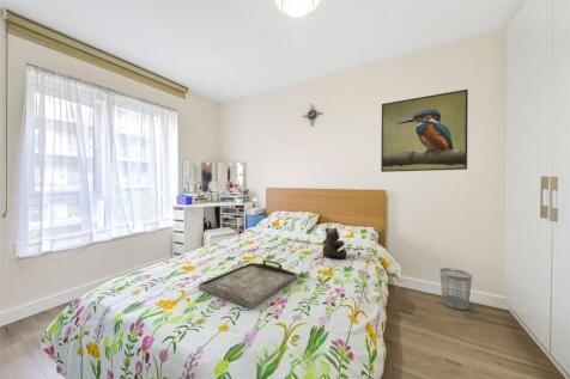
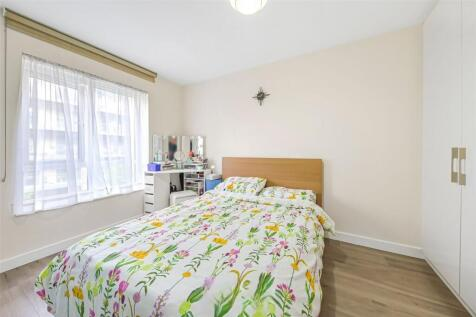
- teddy bear (333, 242)
- serving tray (250, 276)
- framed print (420, 134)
- wastebasket (455, 288)
